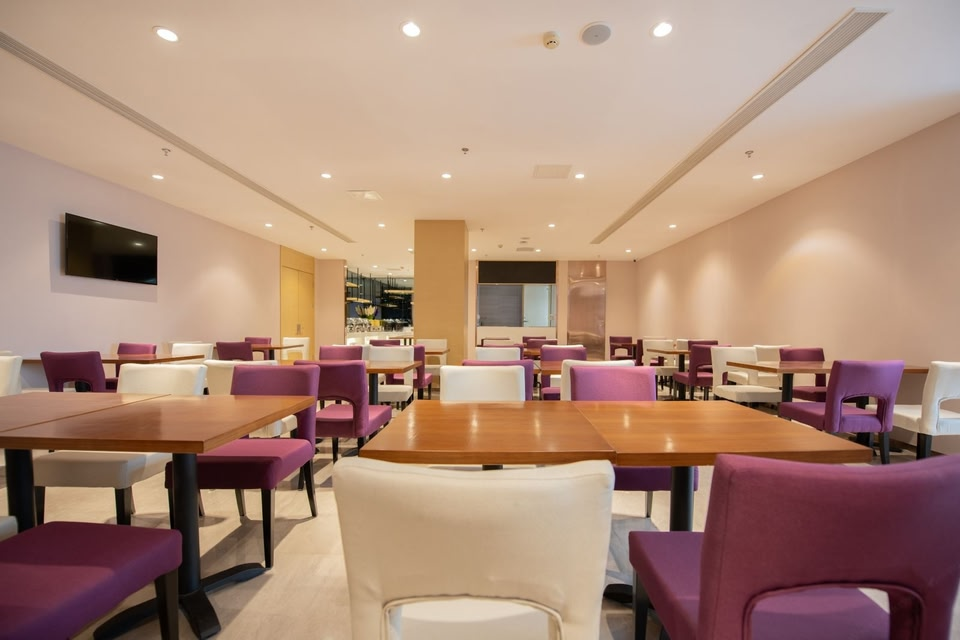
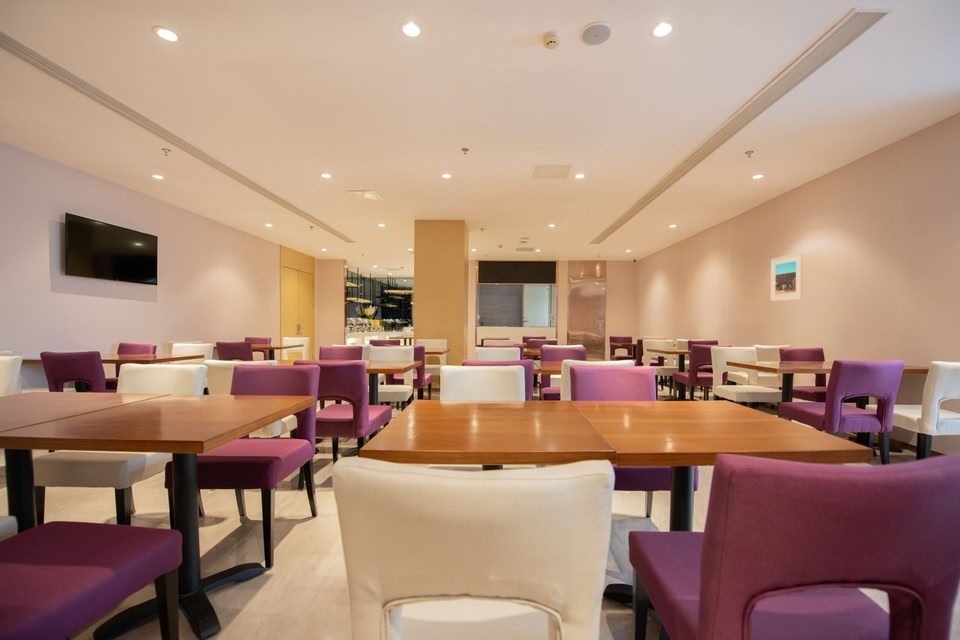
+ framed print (785, 278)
